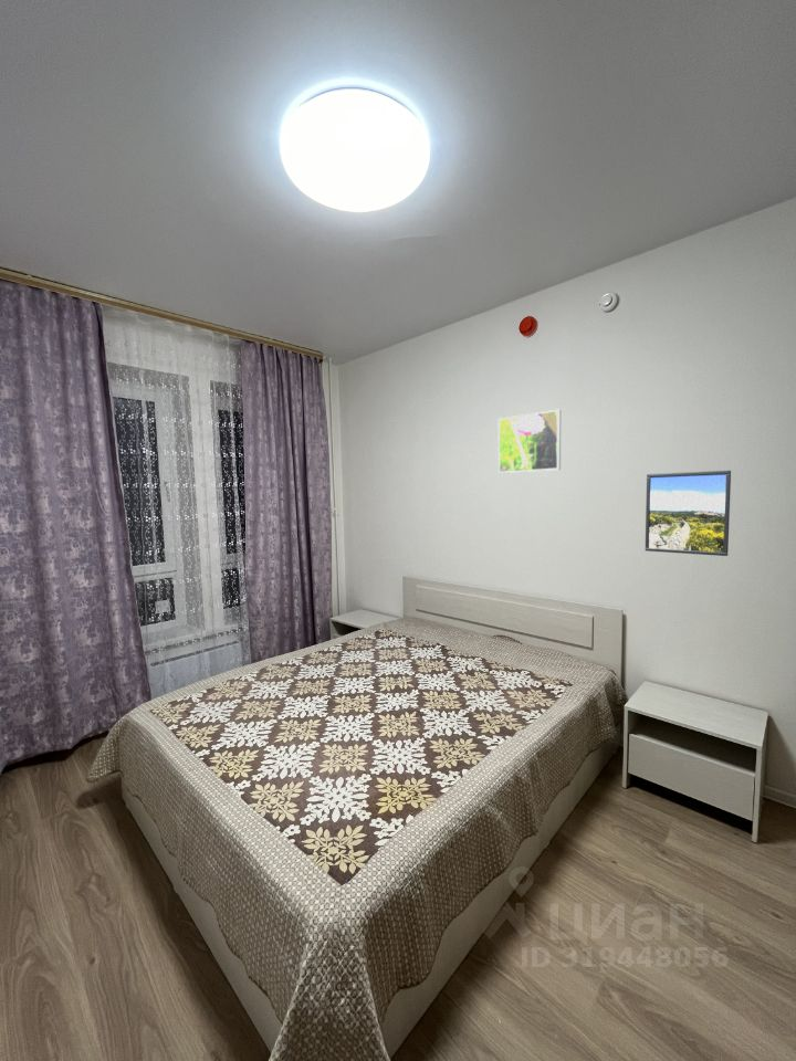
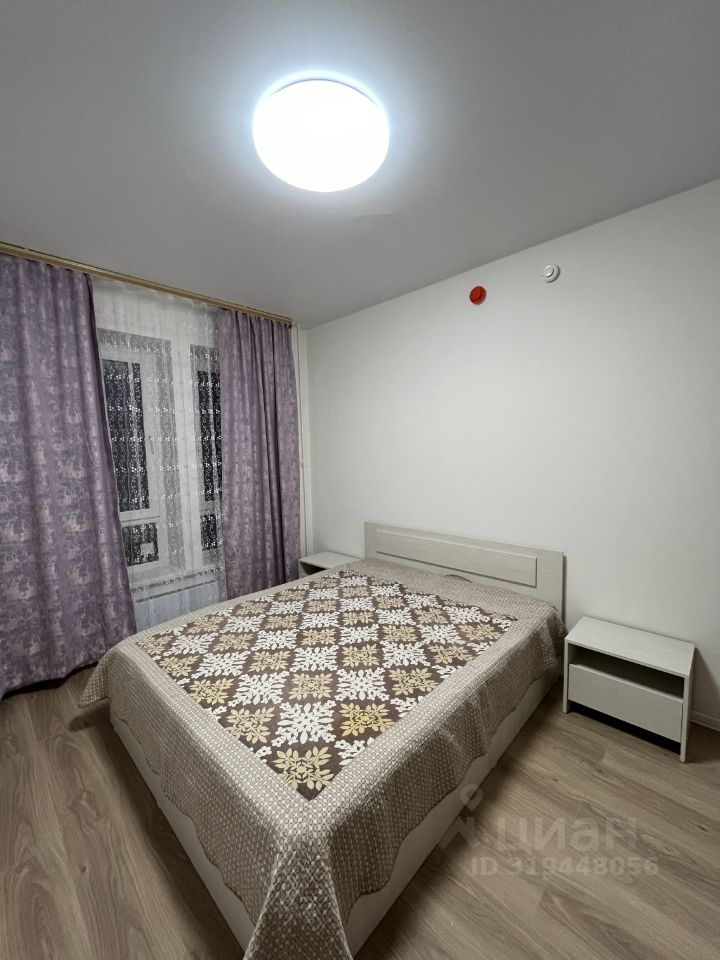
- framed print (527, 442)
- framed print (685, 513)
